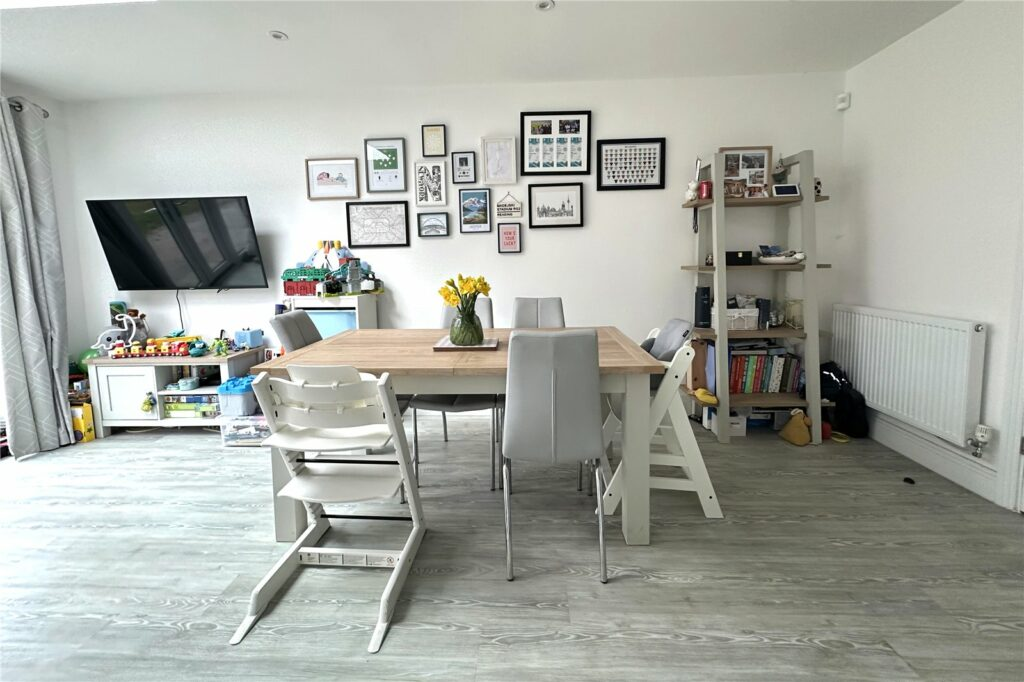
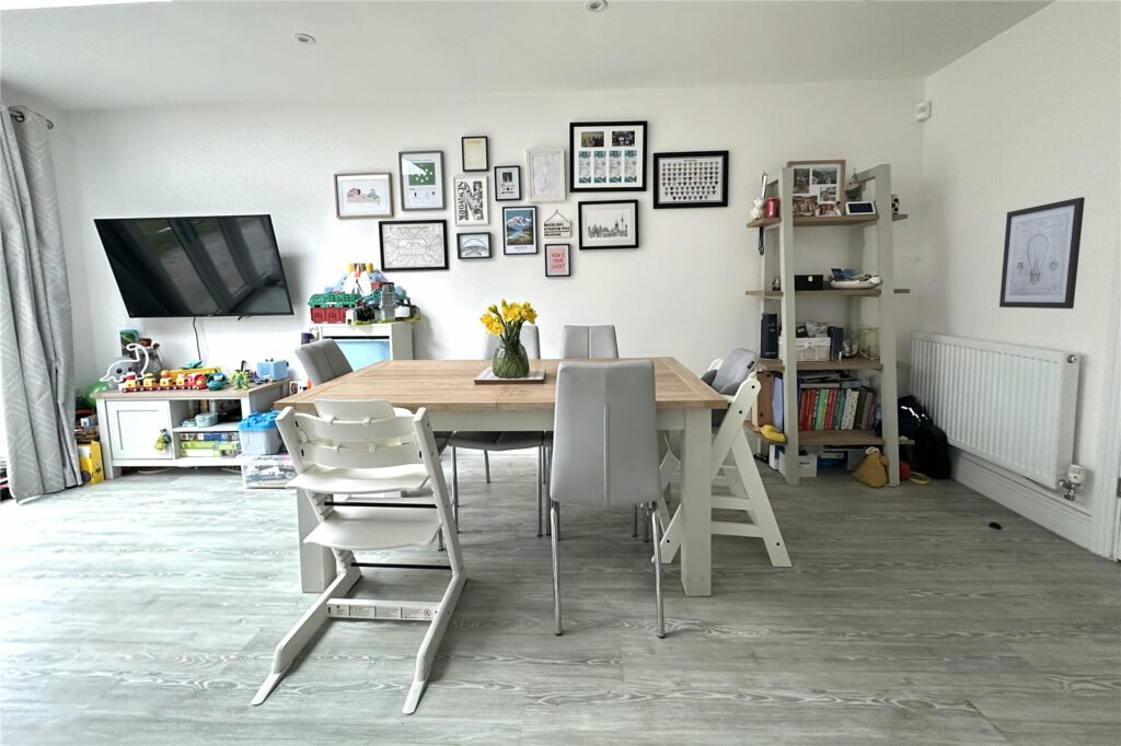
+ wall art (1038, 257)
